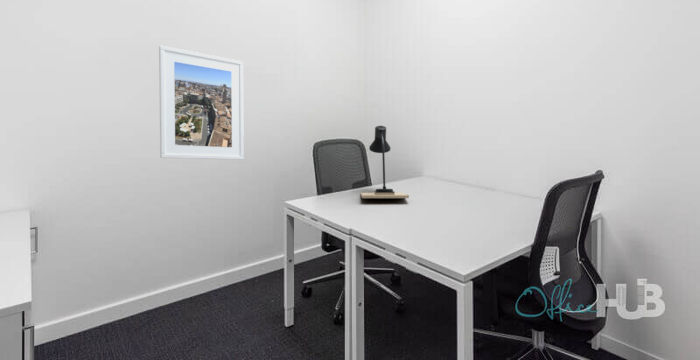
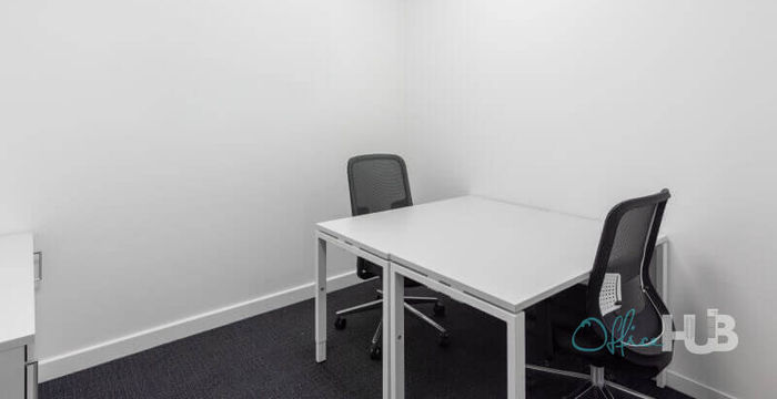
- desk lamp (382, 159)
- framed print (204, 106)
